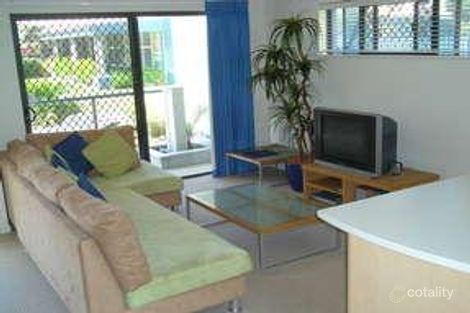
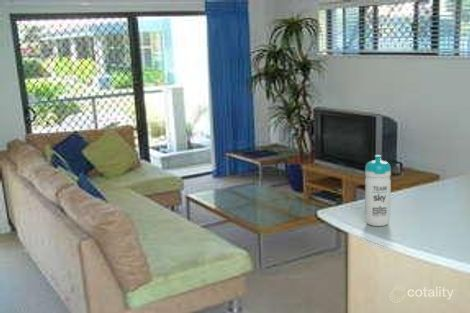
+ water bottle (377, 189)
